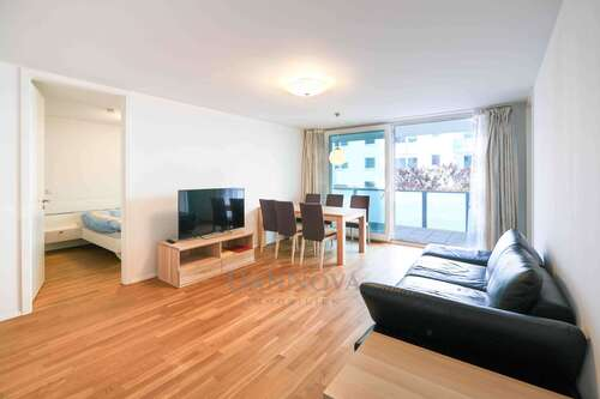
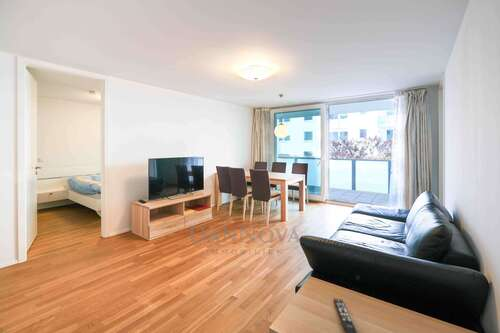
+ remote control (344, 316)
